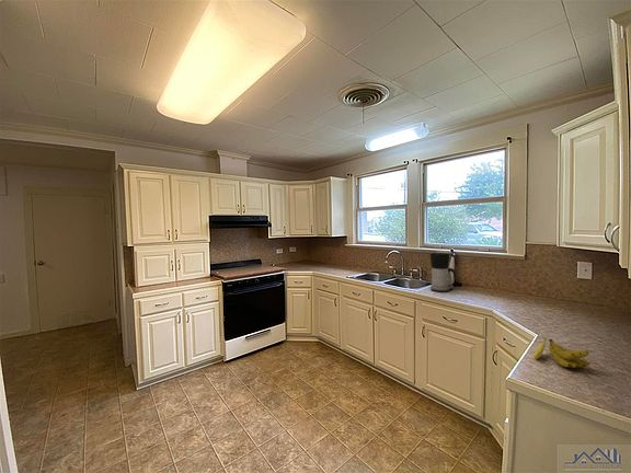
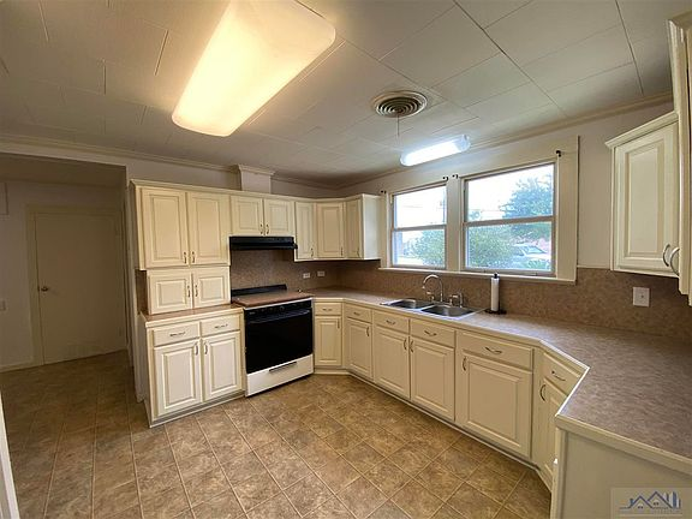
- coffee maker (444, 270)
- banana (559, 353)
